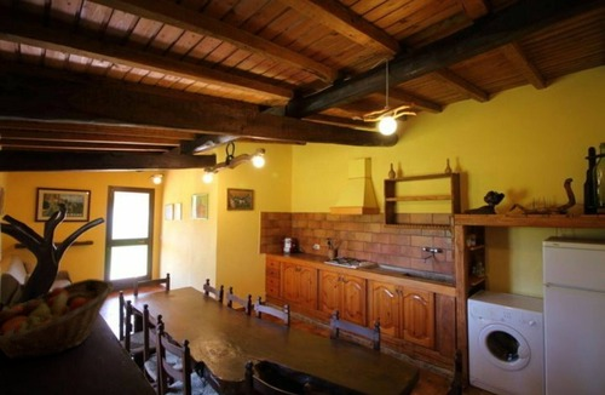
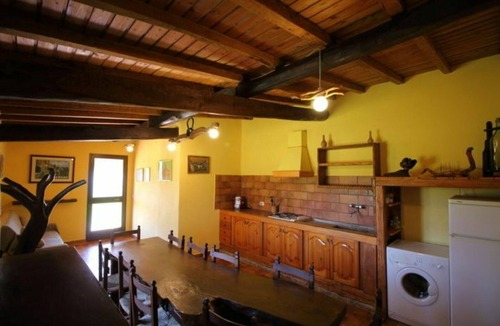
- fruit basket (56, 314)
